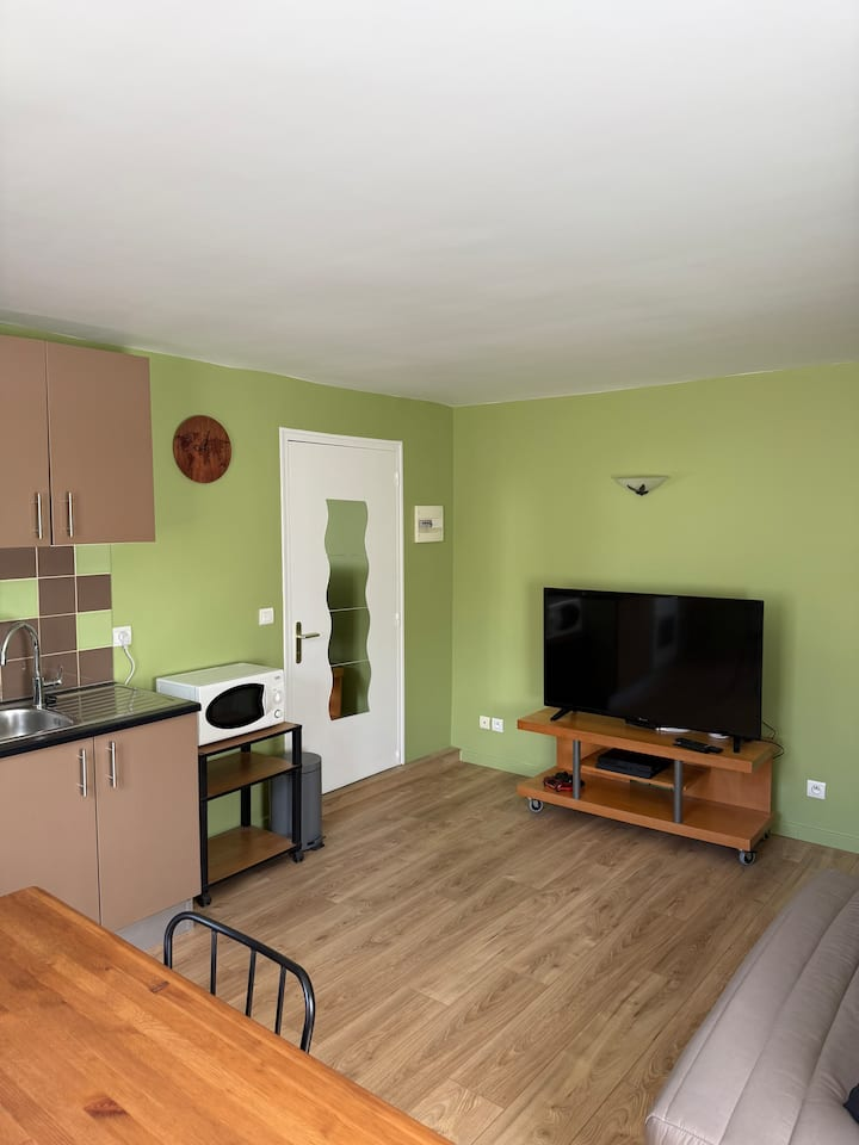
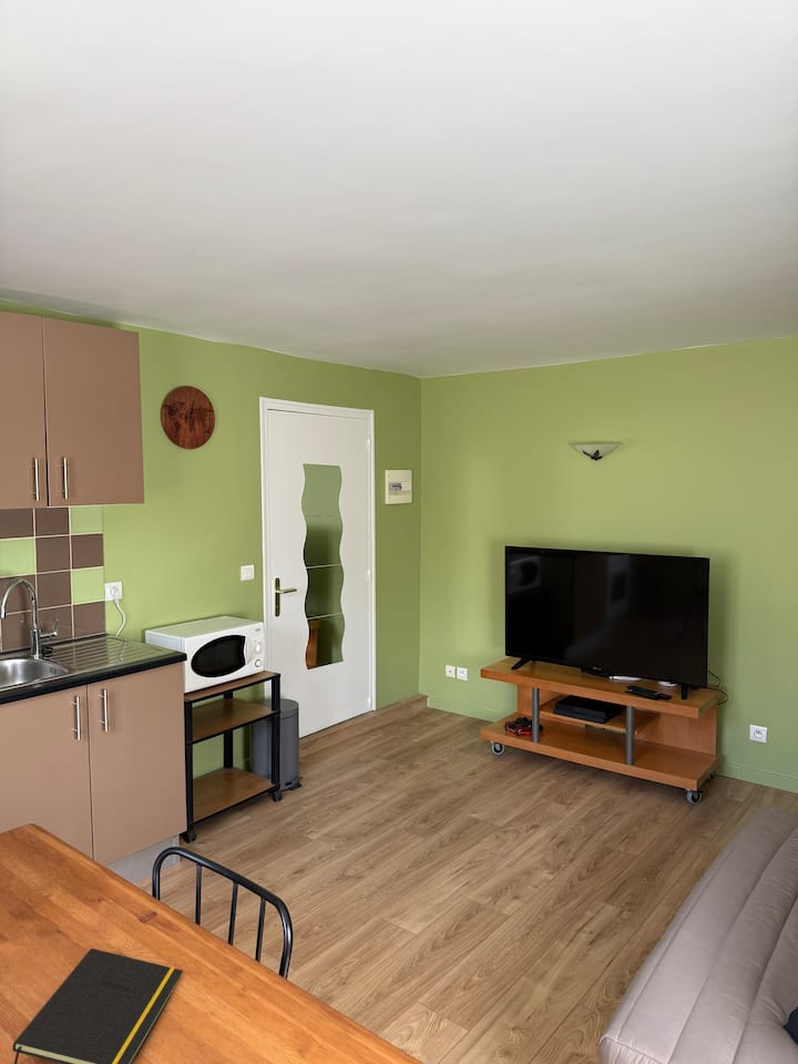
+ notepad (105, 1006)
